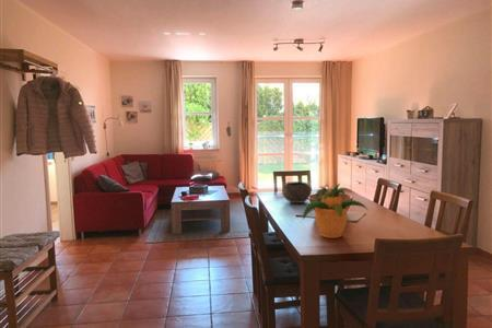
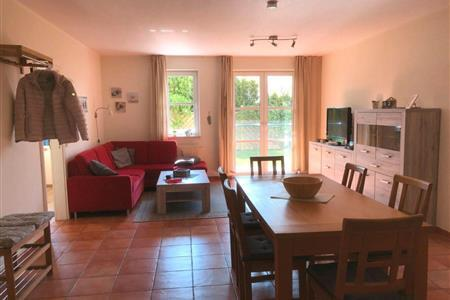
- bowl (296, 192)
- potted plant (335, 209)
